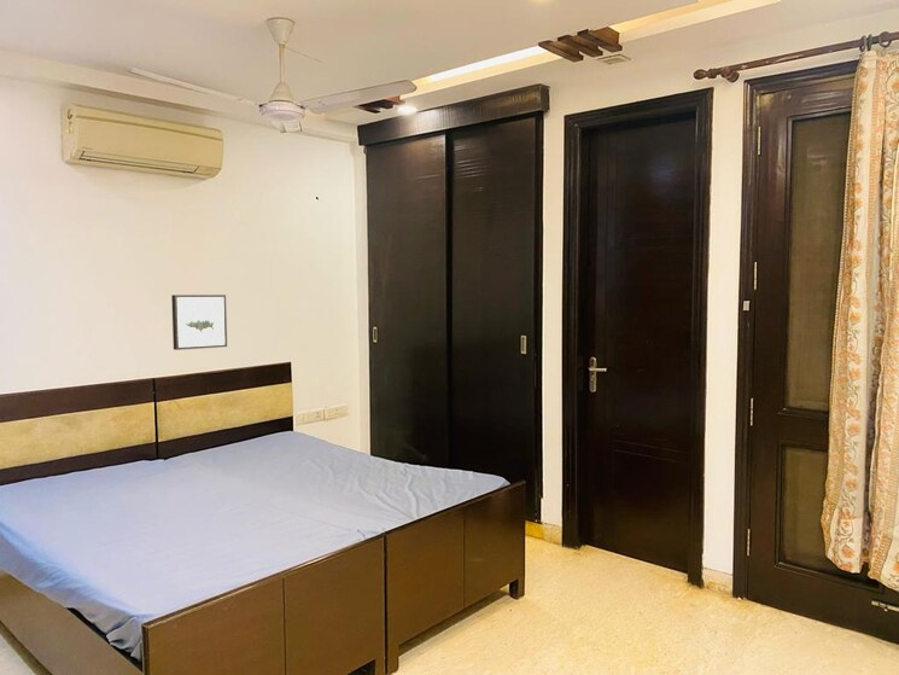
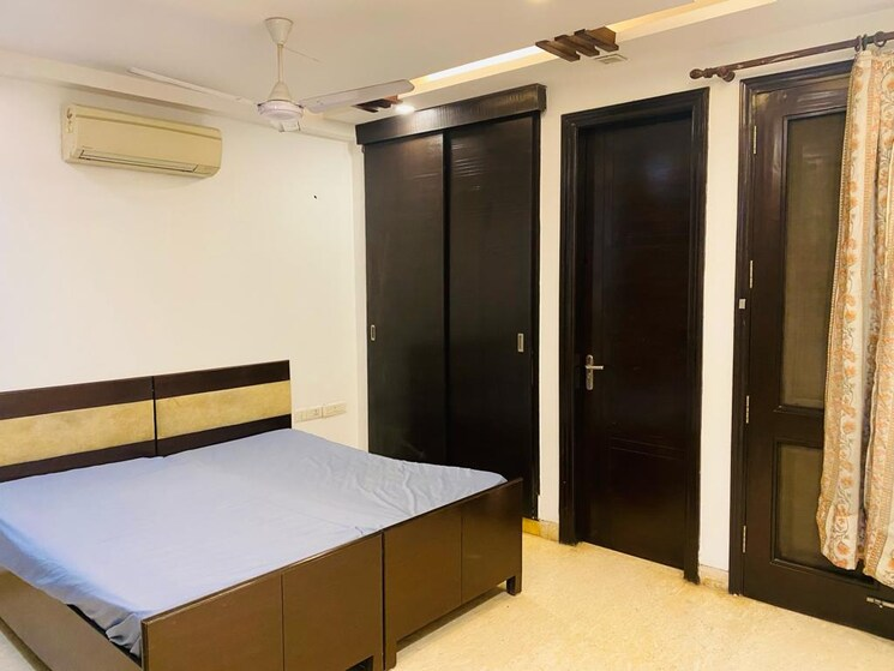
- wall art (199, 321)
